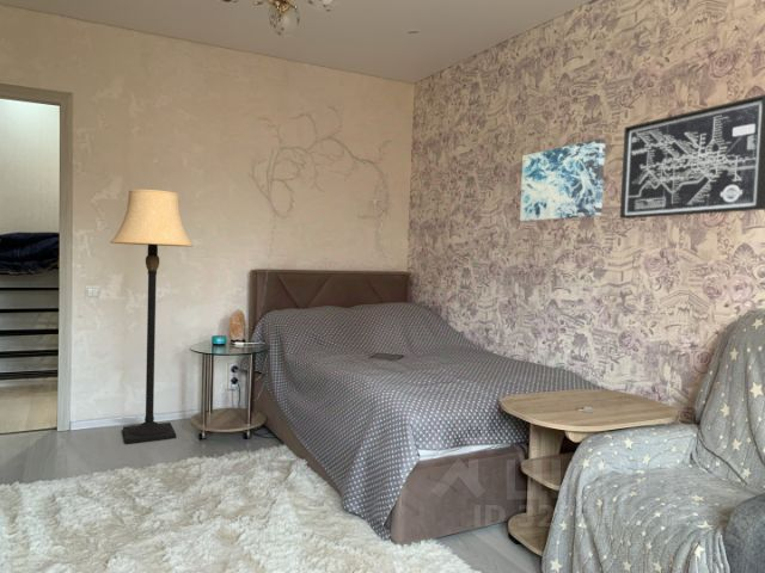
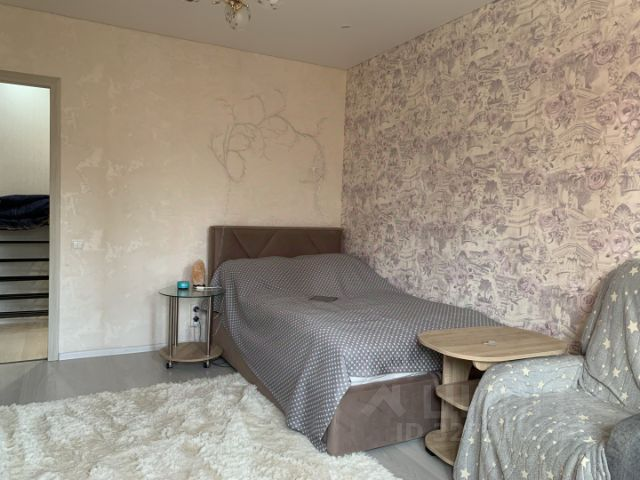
- wall art (559, 183)
- lamp (151, 314)
- wall art (687, 164)
